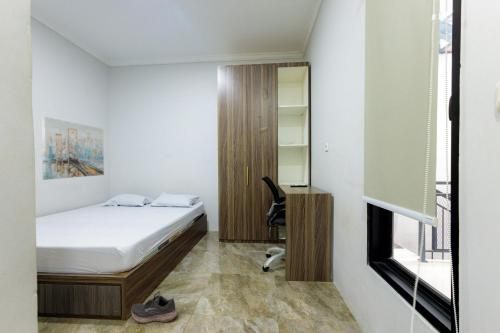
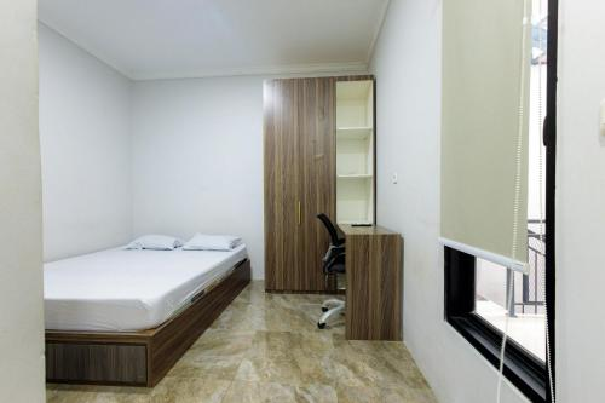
- wall art (77, 150)
- shoe (153, 304)
